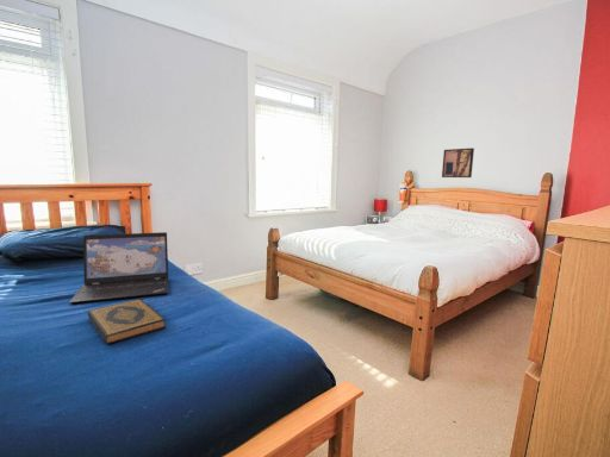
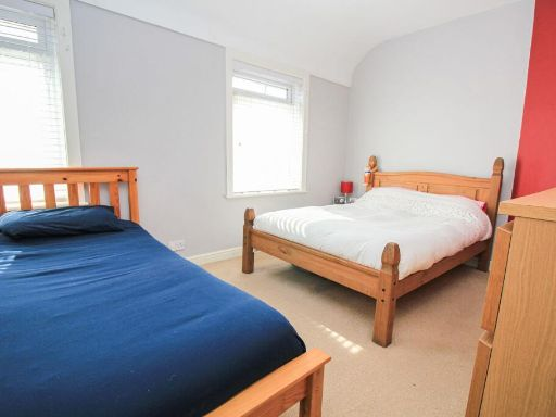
- hardback book (125, 318)
- wall art (456, 163)
- laptop (124, 263)
